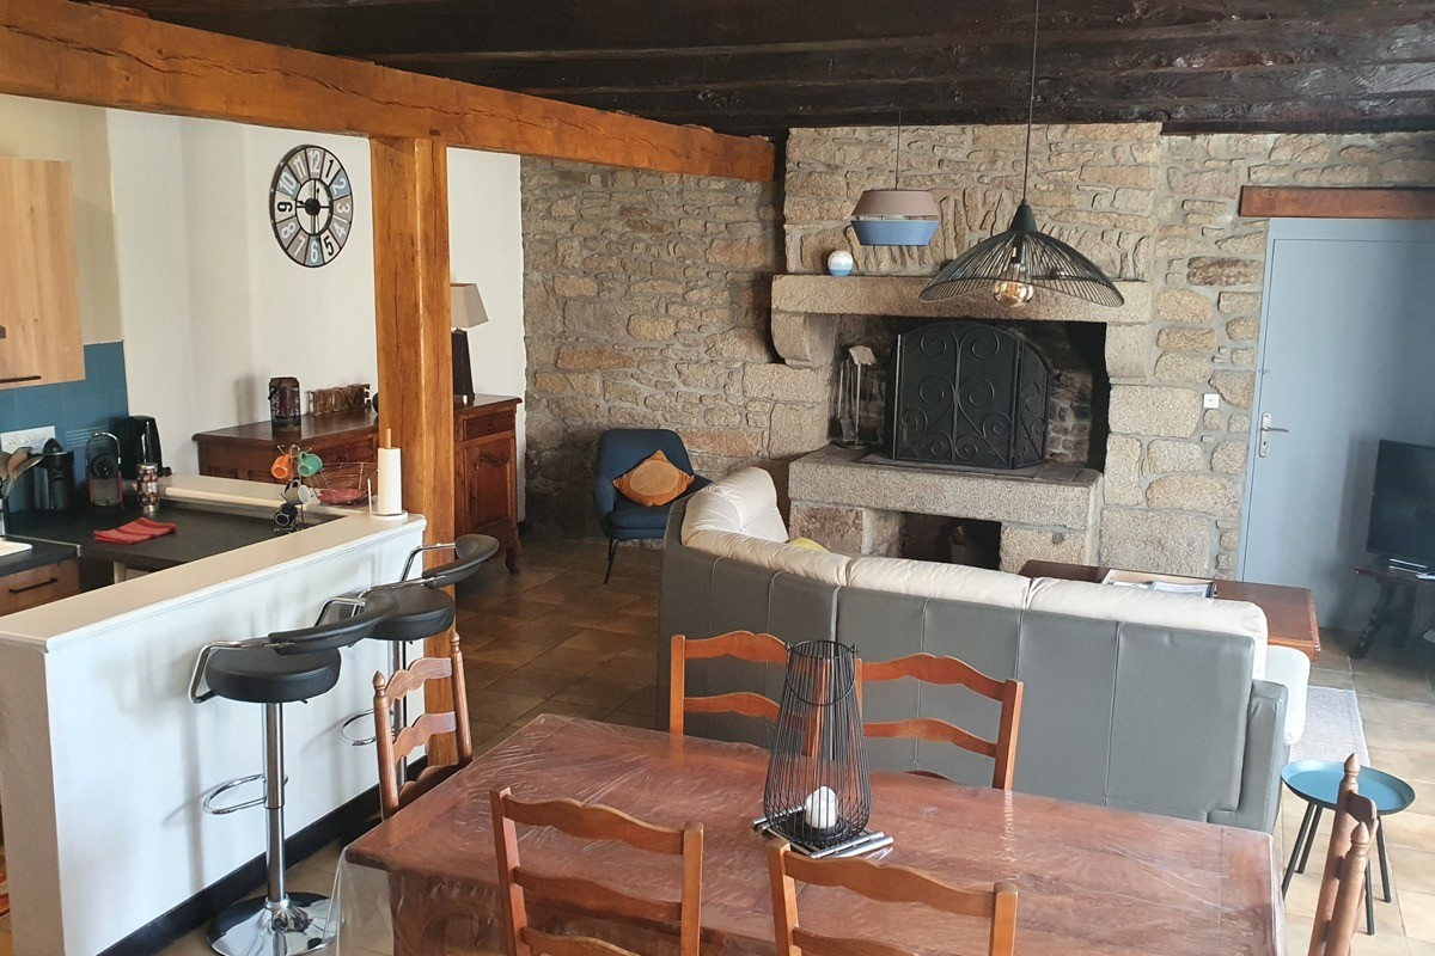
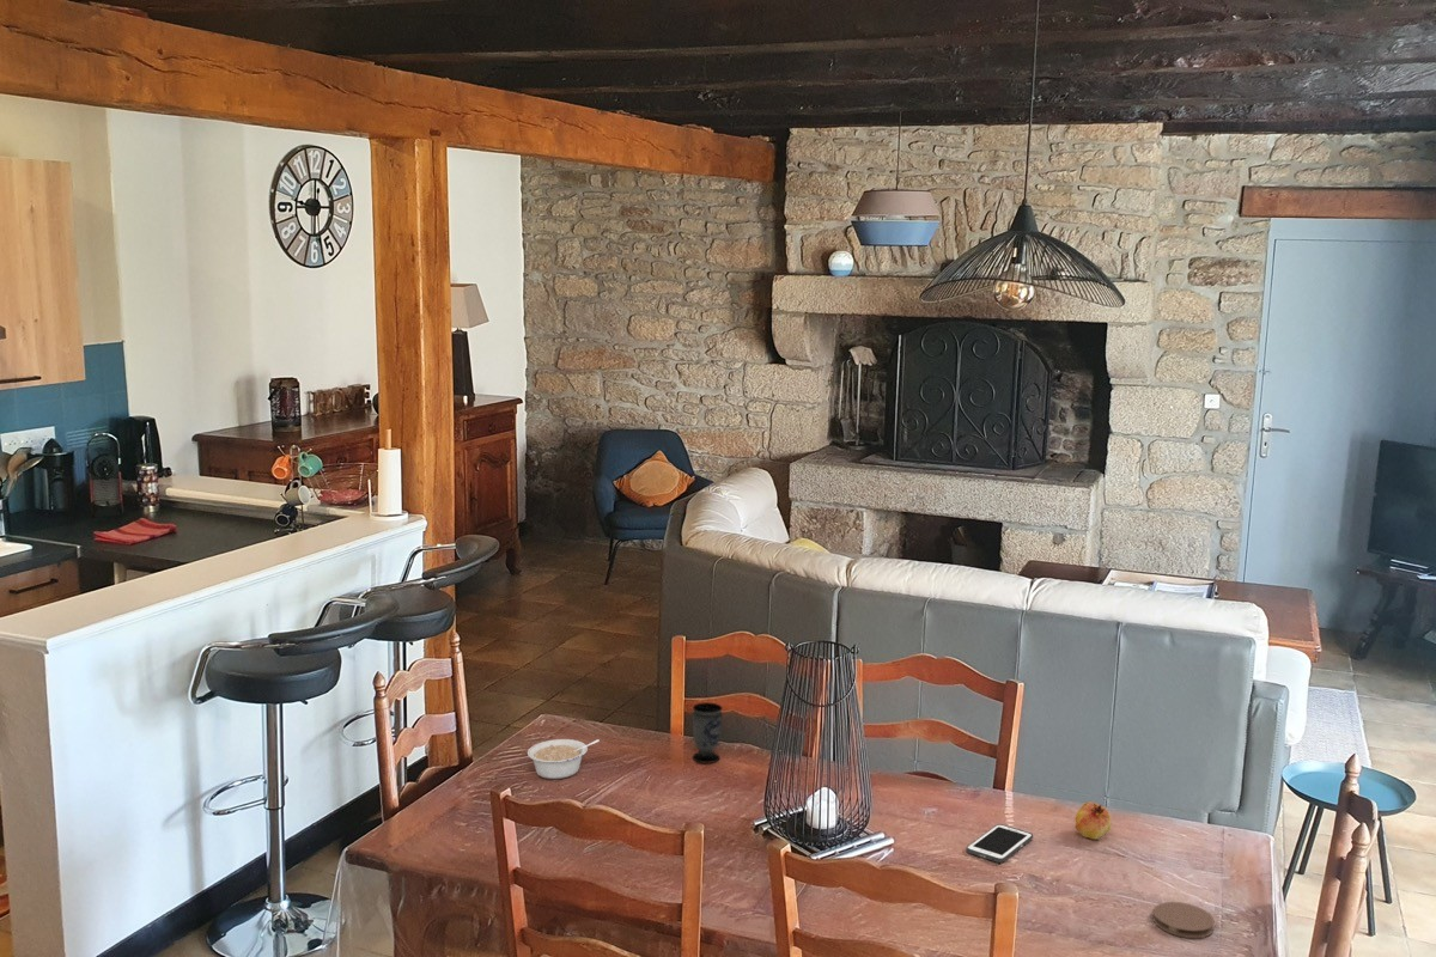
+ coaster (1182, 919)
+ cell phone (999, 842)
+ fruit (1093, 818)
+ legume (559, 757)
+ cup (706, 732)
